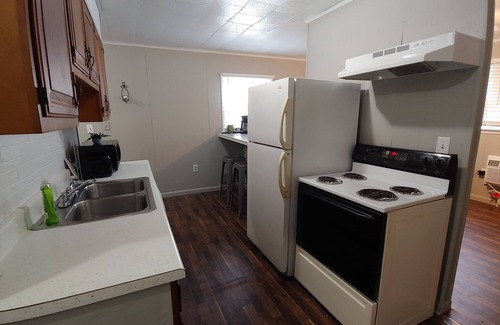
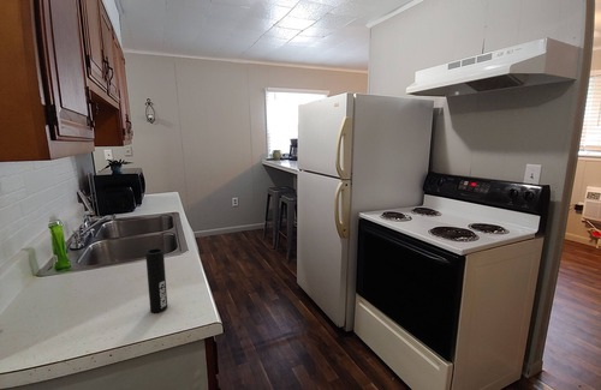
+ cup (156, 280)
